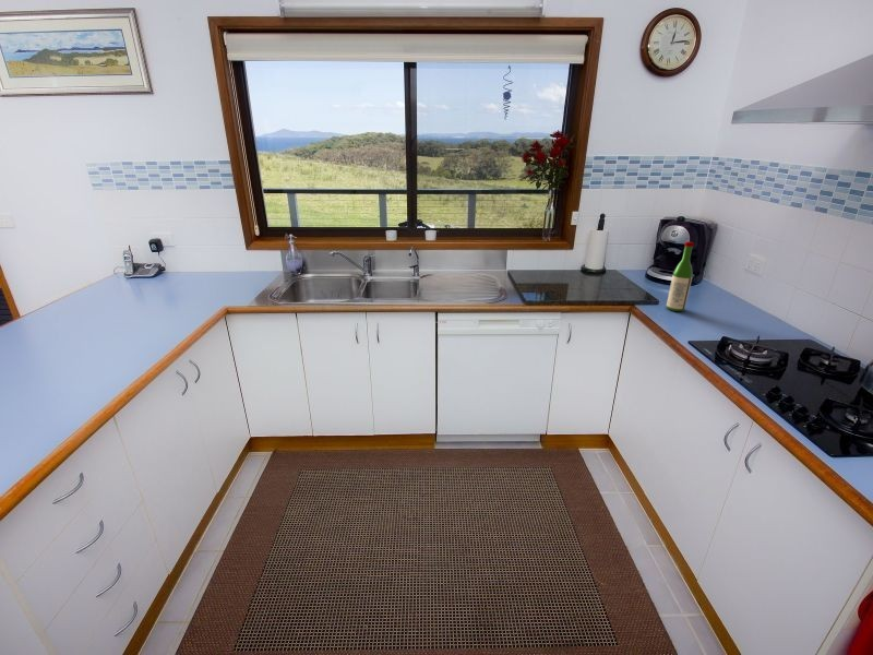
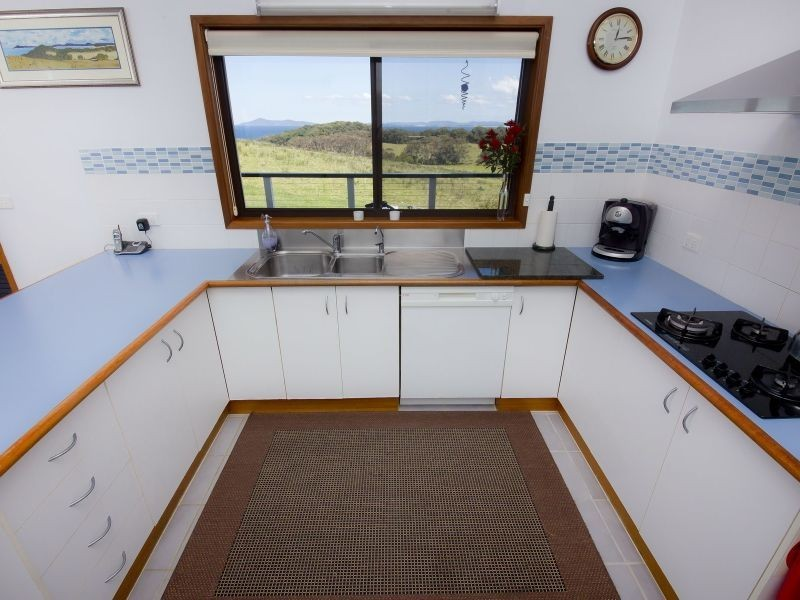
- wine bottle (682, 276)
